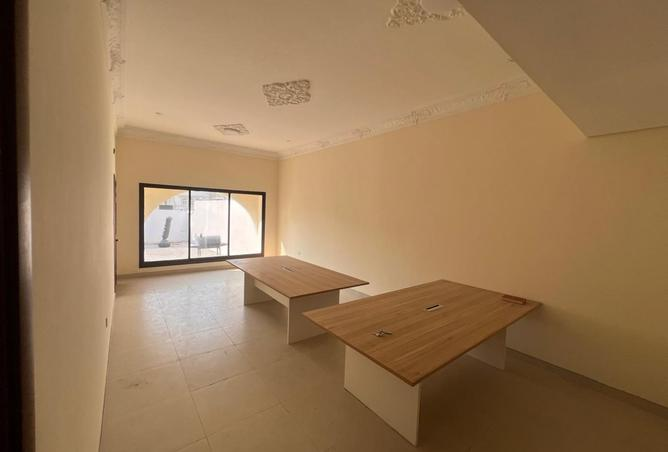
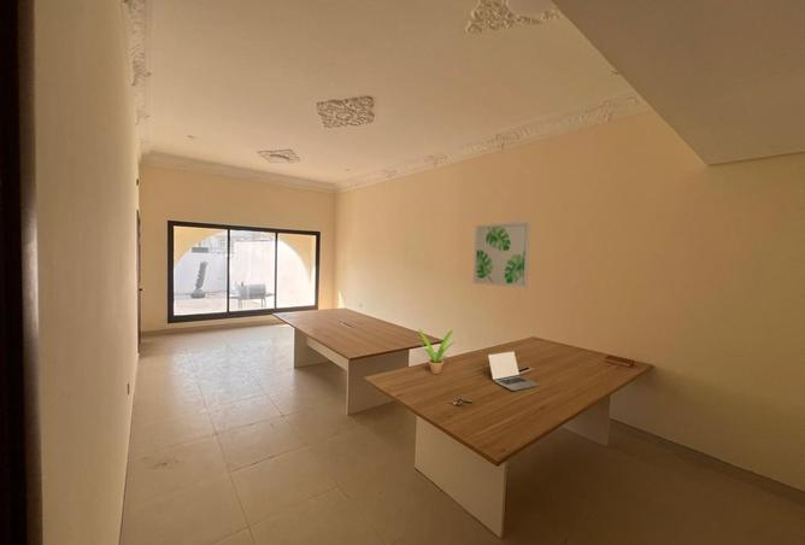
+ wall art (499, 254)
+ potted plant (437, 352)
+ laptop (512, 369)
